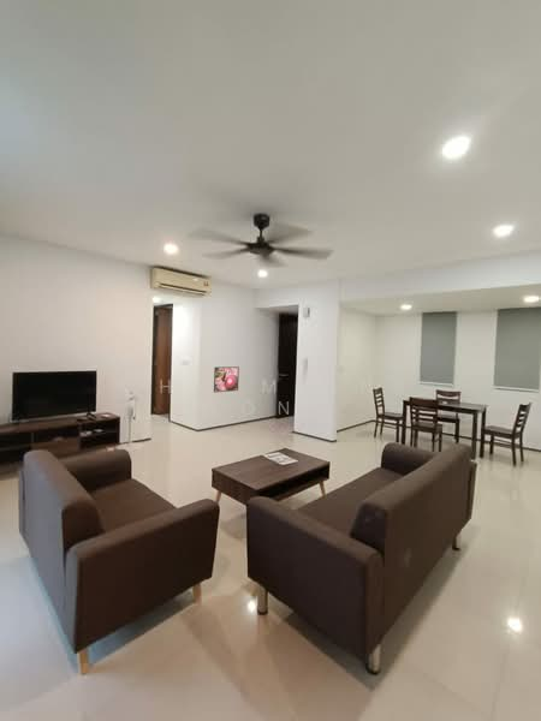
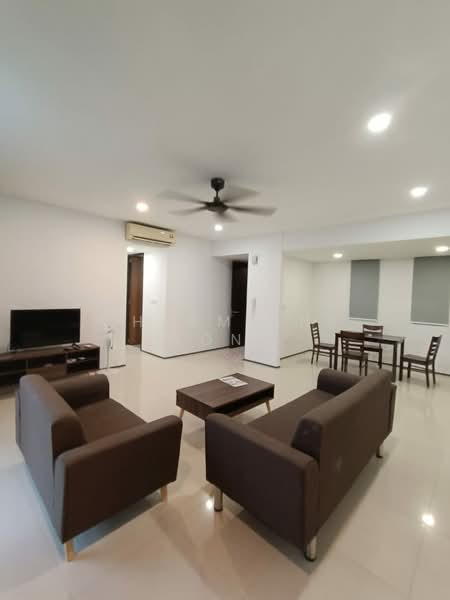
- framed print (226, 379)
